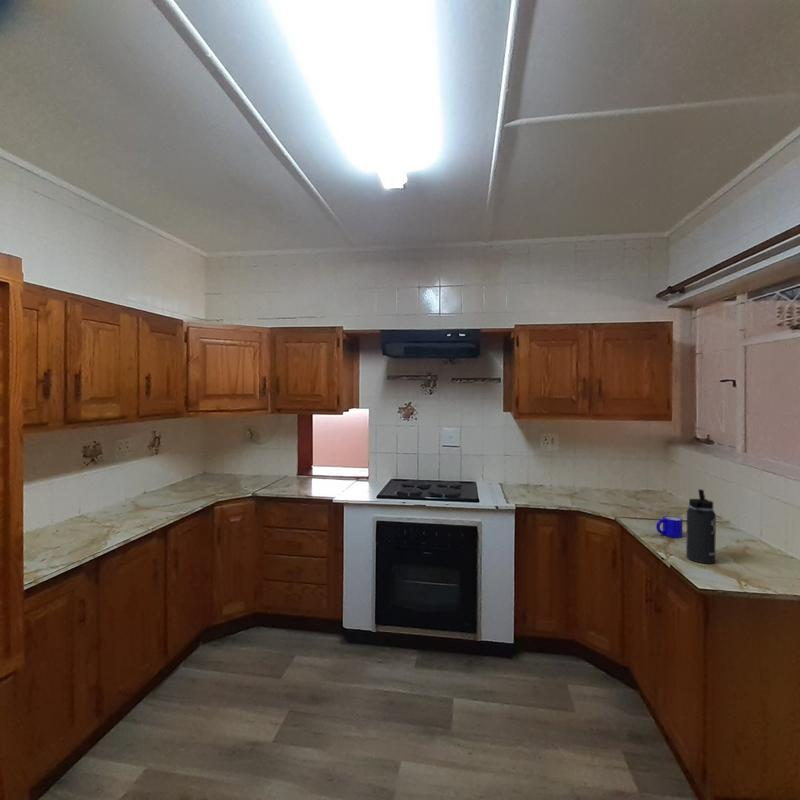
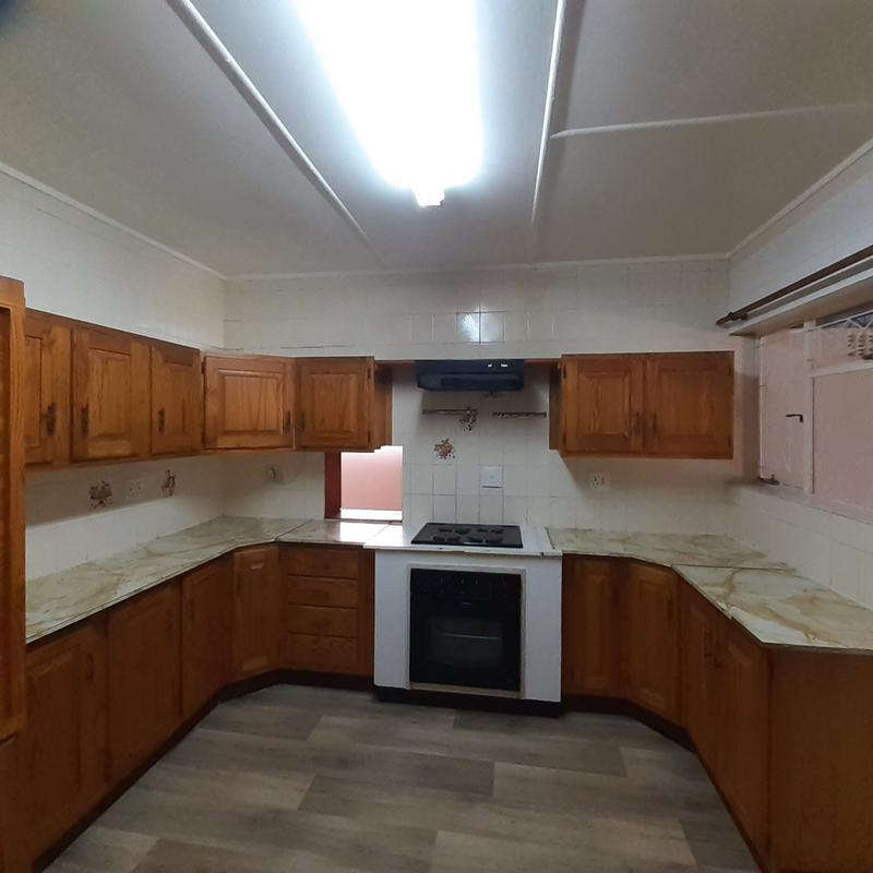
- mug (668, 526)
- thermos bottle (699, 524)
